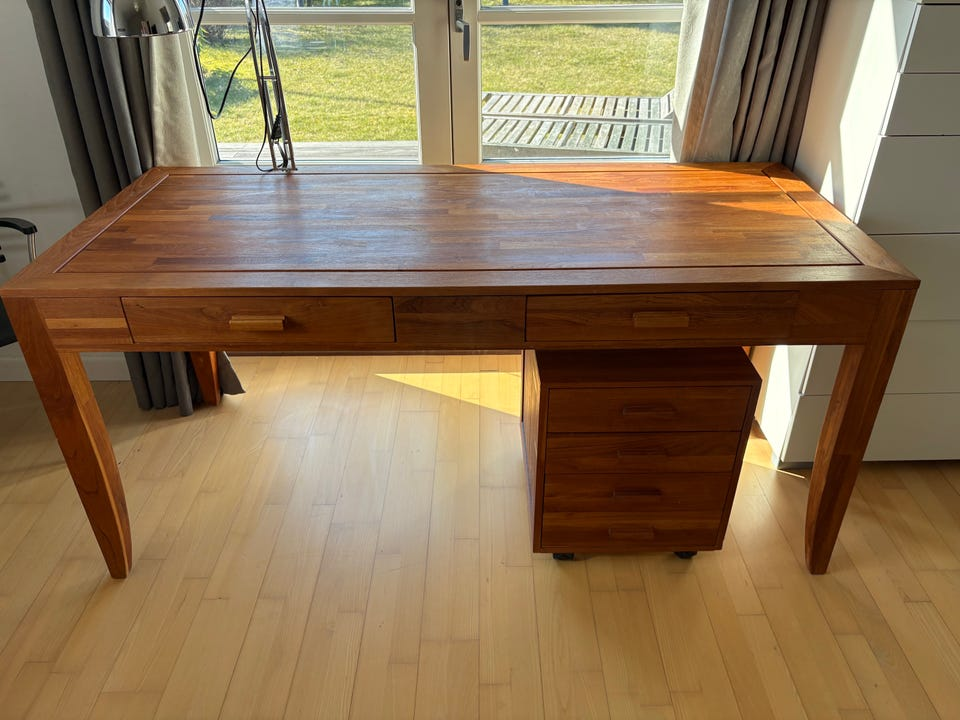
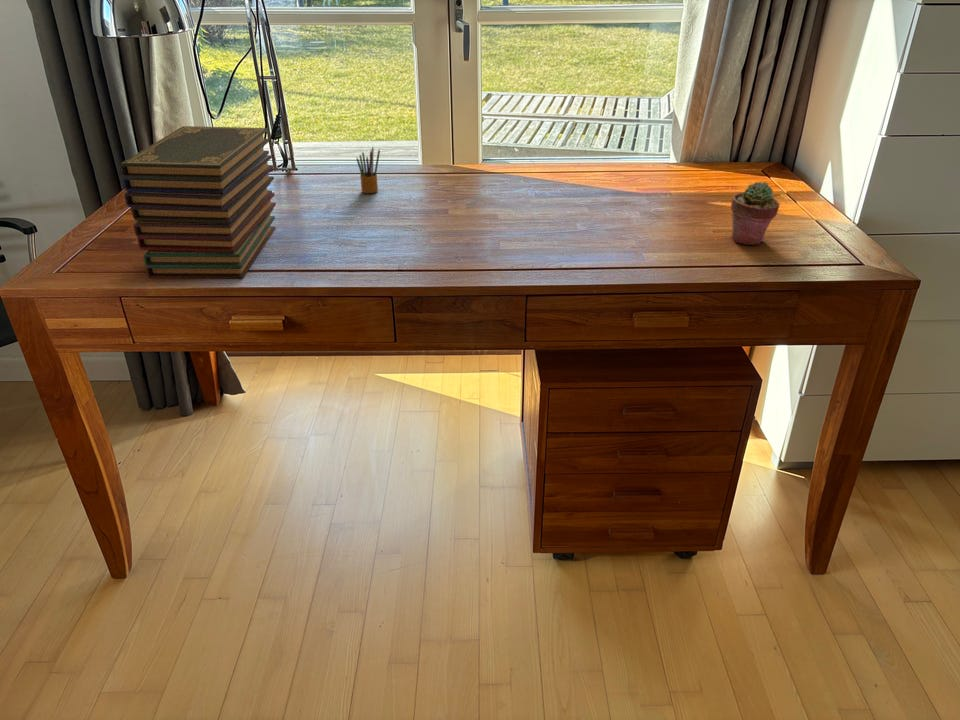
+ book stack (209, 200)
+ pencil box (368, 170)
+ potted succulent (753, 211)
